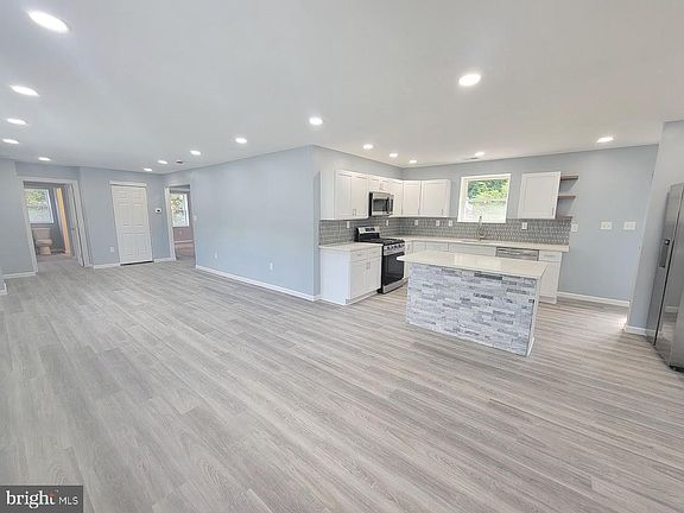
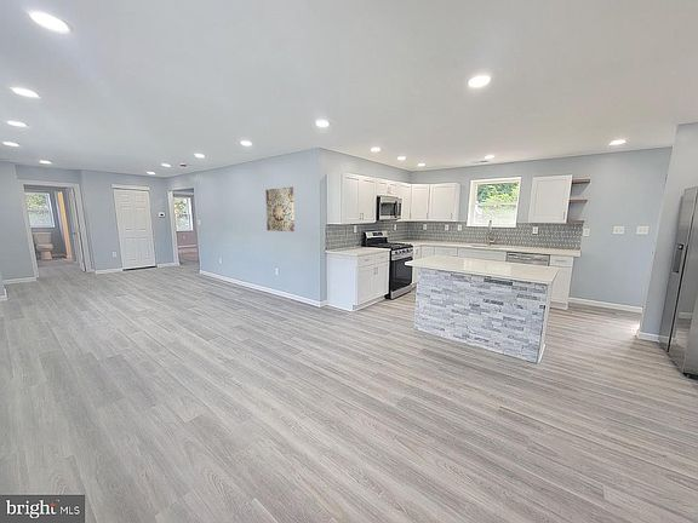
+ wall art (279, 209)
